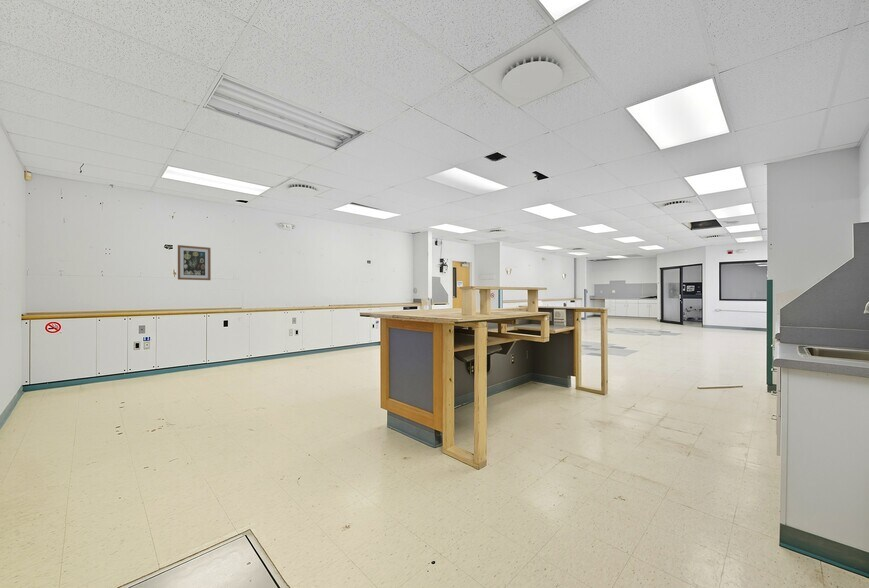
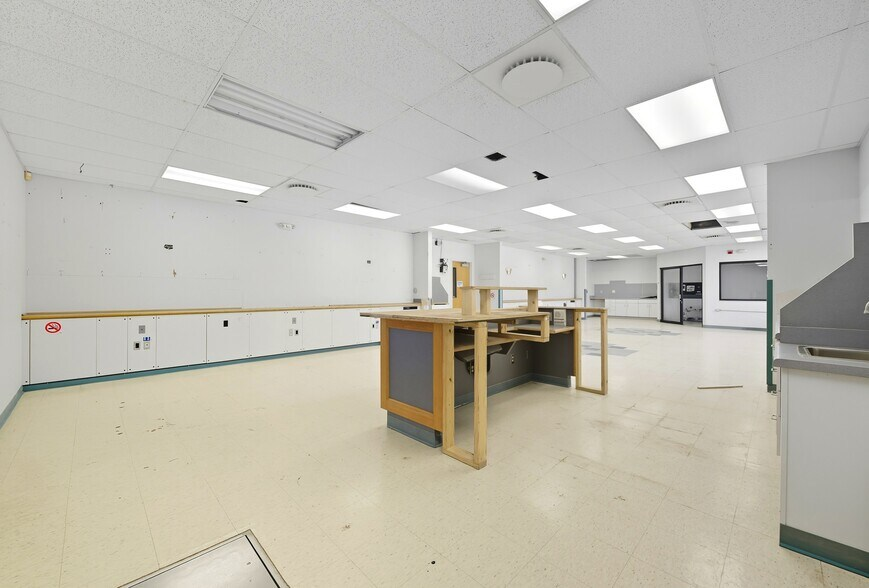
- wall art (194, 263)
